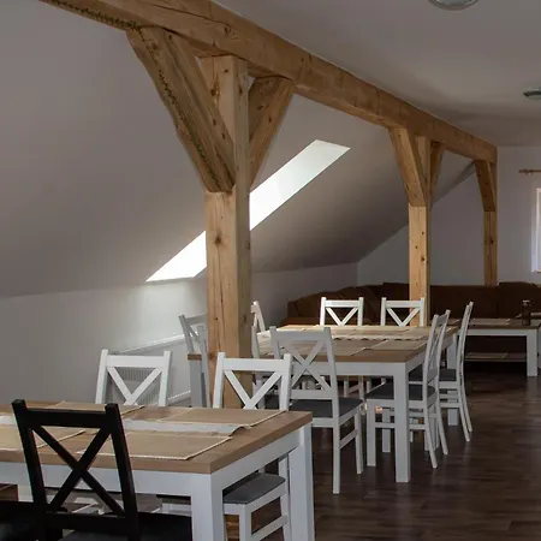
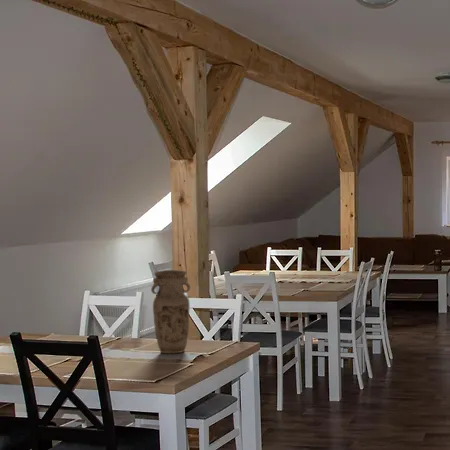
+ vase (171, 311)
